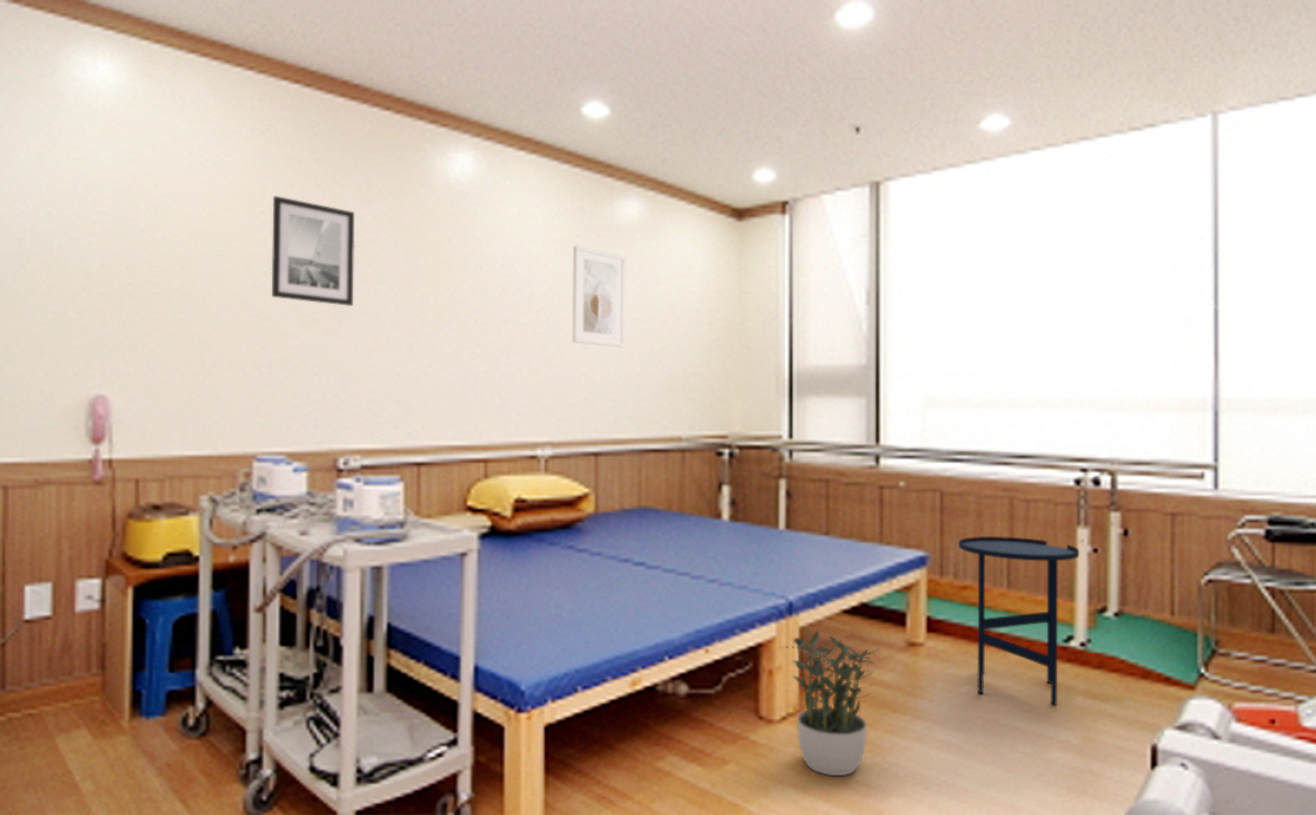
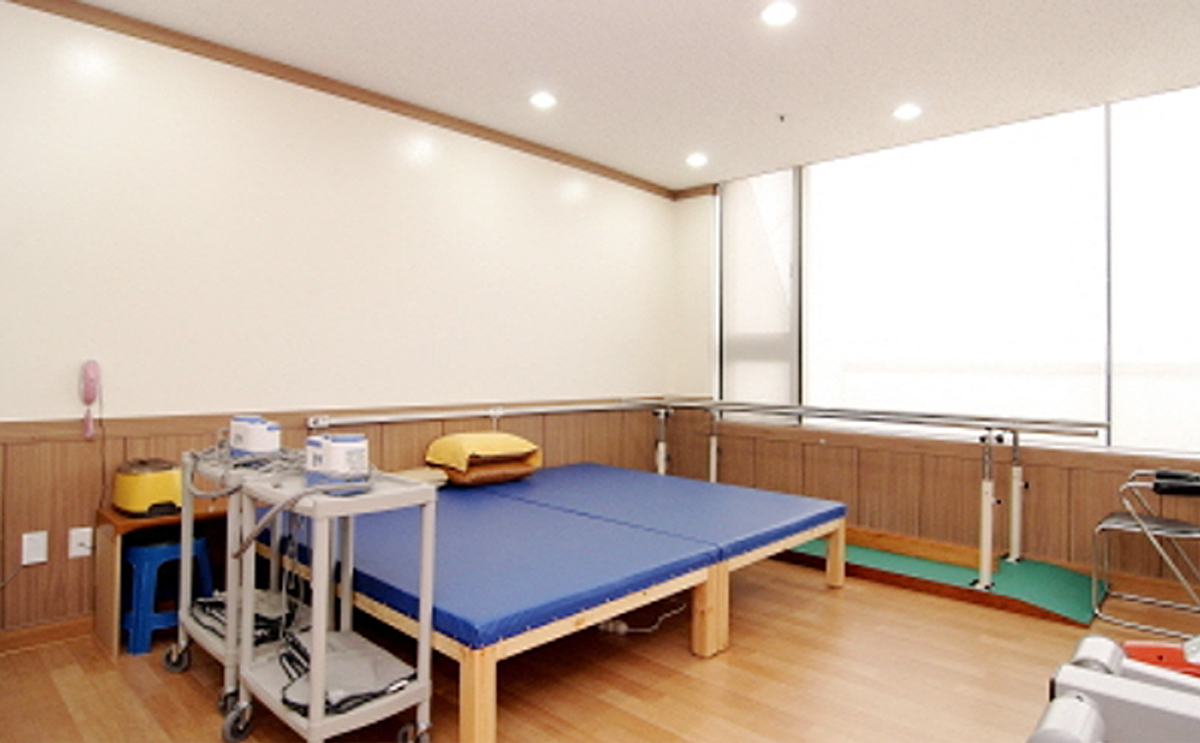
- side table (1016, 615)
- potted plant (829, 695)
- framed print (599, 297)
- wall art (314, 252)
